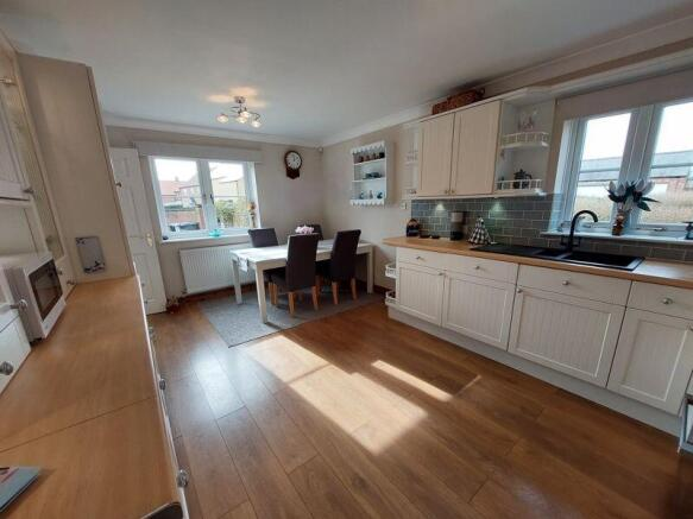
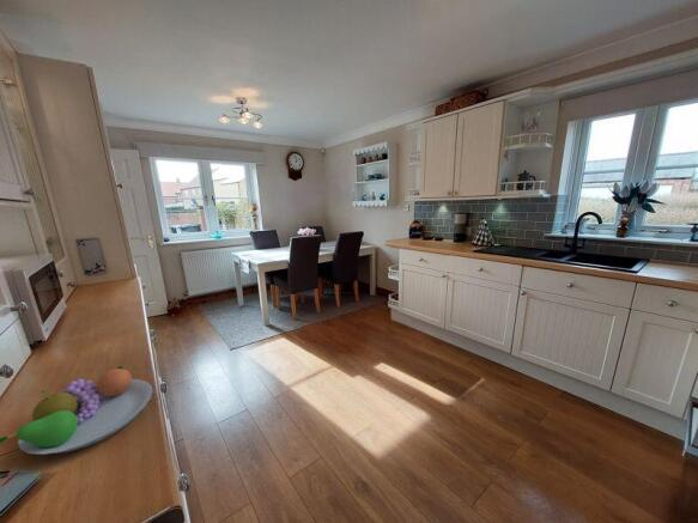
+ fruit bowl (85, 403)
